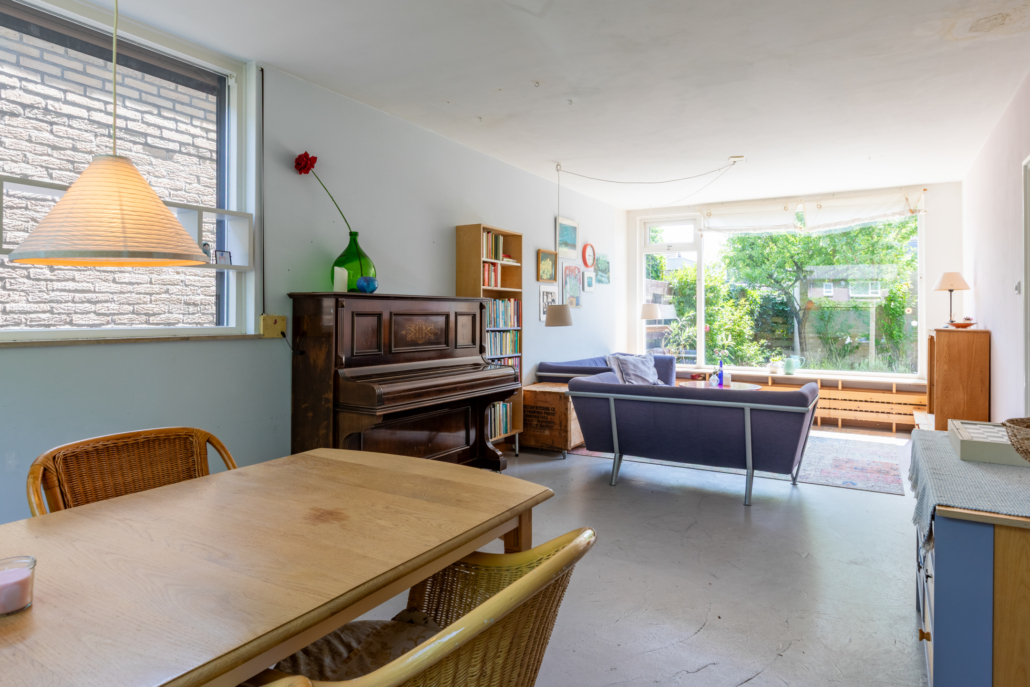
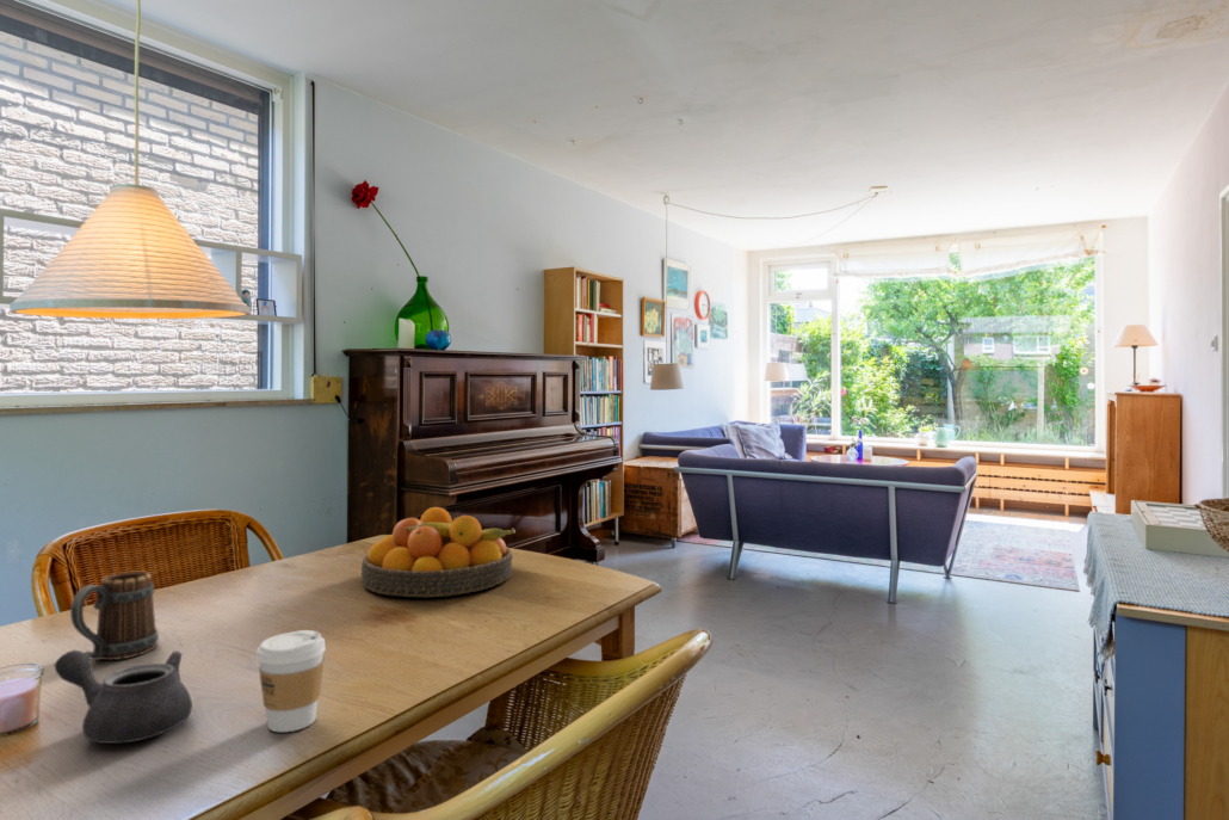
+ fruit bowl (438, 544)
+ mug (115, 617)
+ teapot (123, 688)
+ coffee cup (291, 679)
